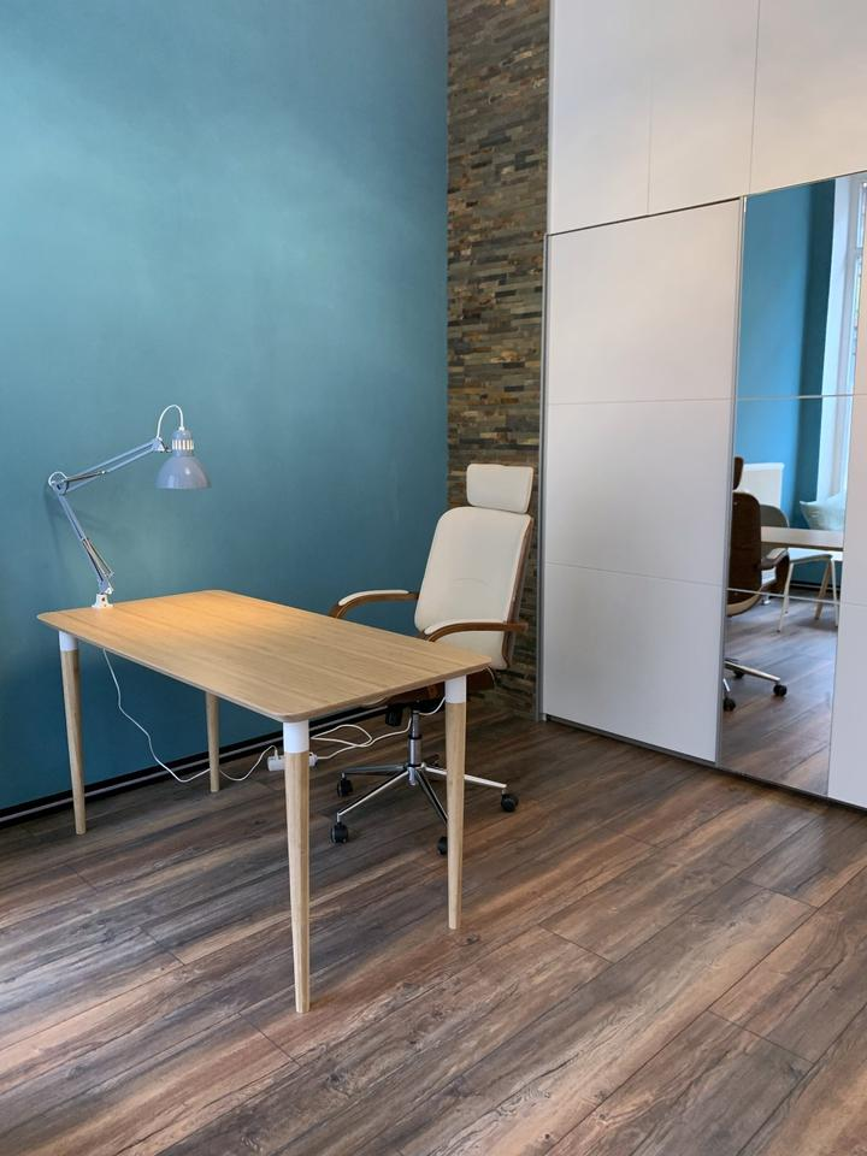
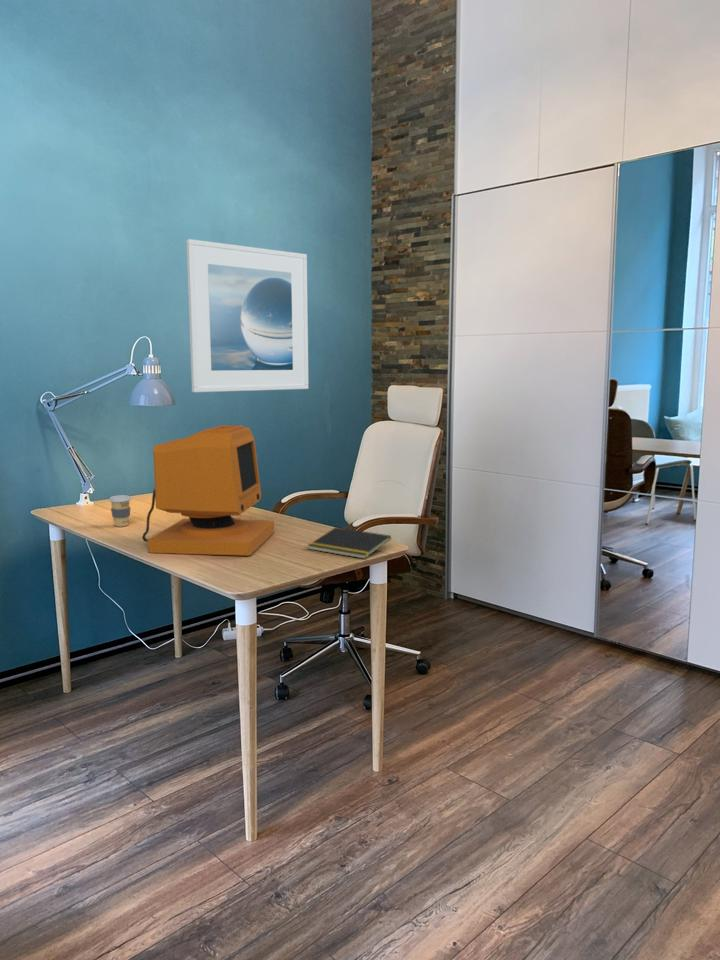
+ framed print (252, 319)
+ notepad (349, 542)
+ coffee cup (120, 511)
+ computer monitor (206, 485)
